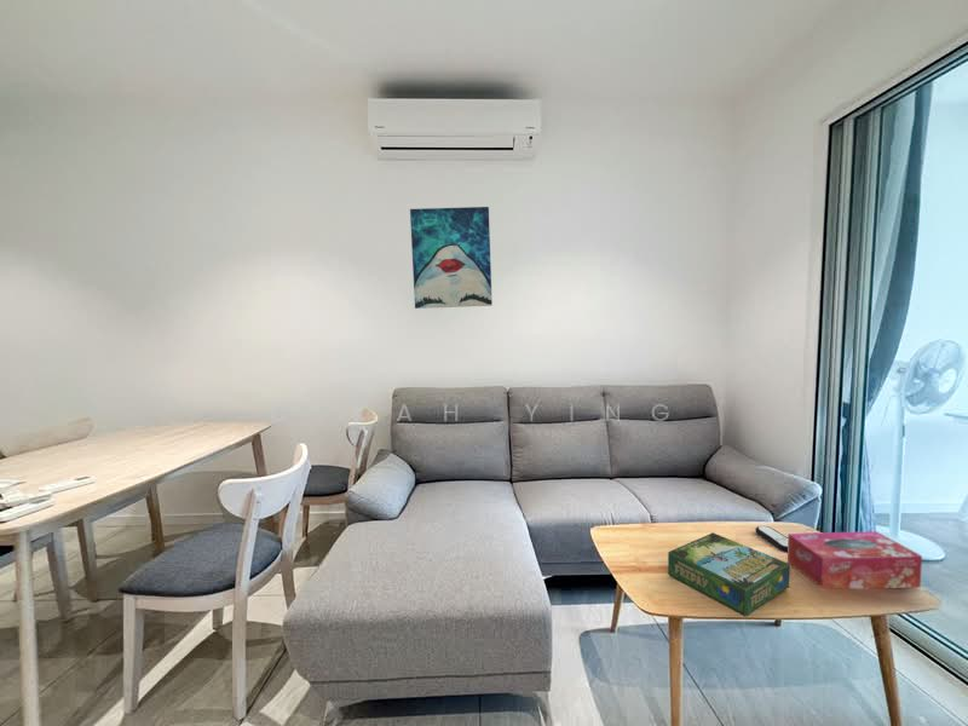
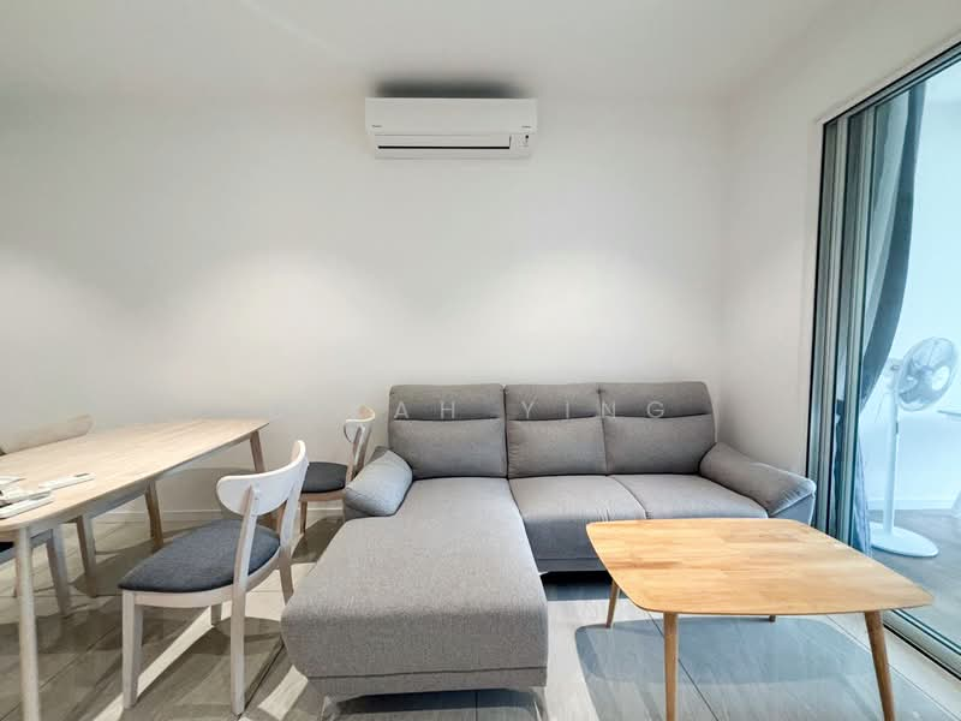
- board game (726, 569)
- tissue box (849, 559)
- remote control (776, 537)
- wall art (451, 258)
